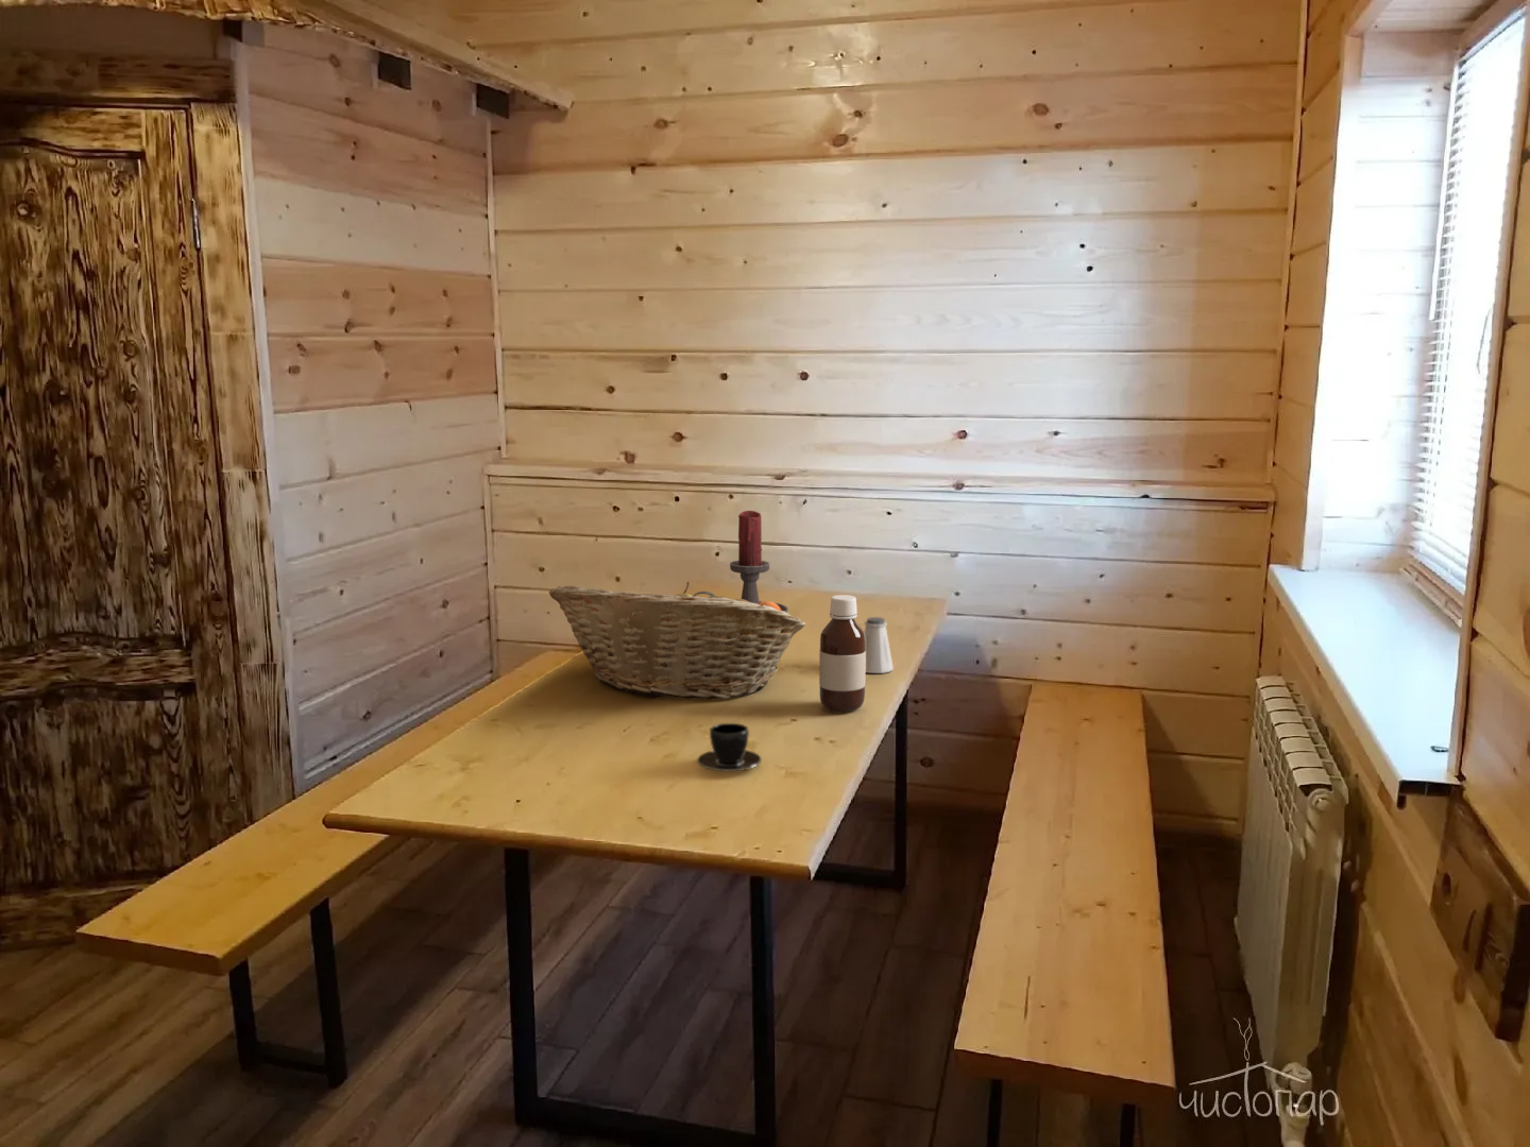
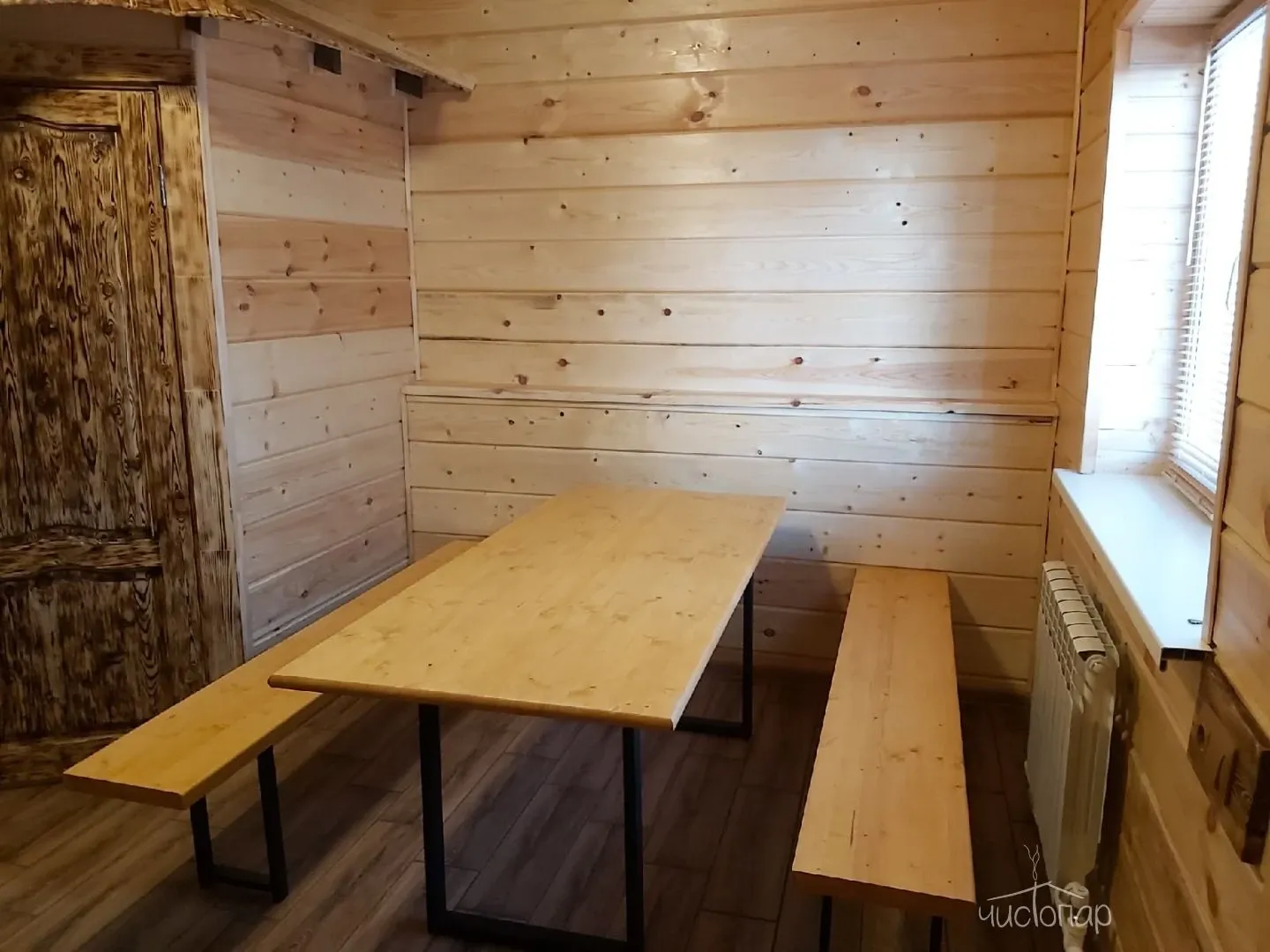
- teacup (729, 747)
- fruit basket (676, 628)
- candle holder (738, 564)
- bottle (842, 652)
- saltshaker (875, 643)
